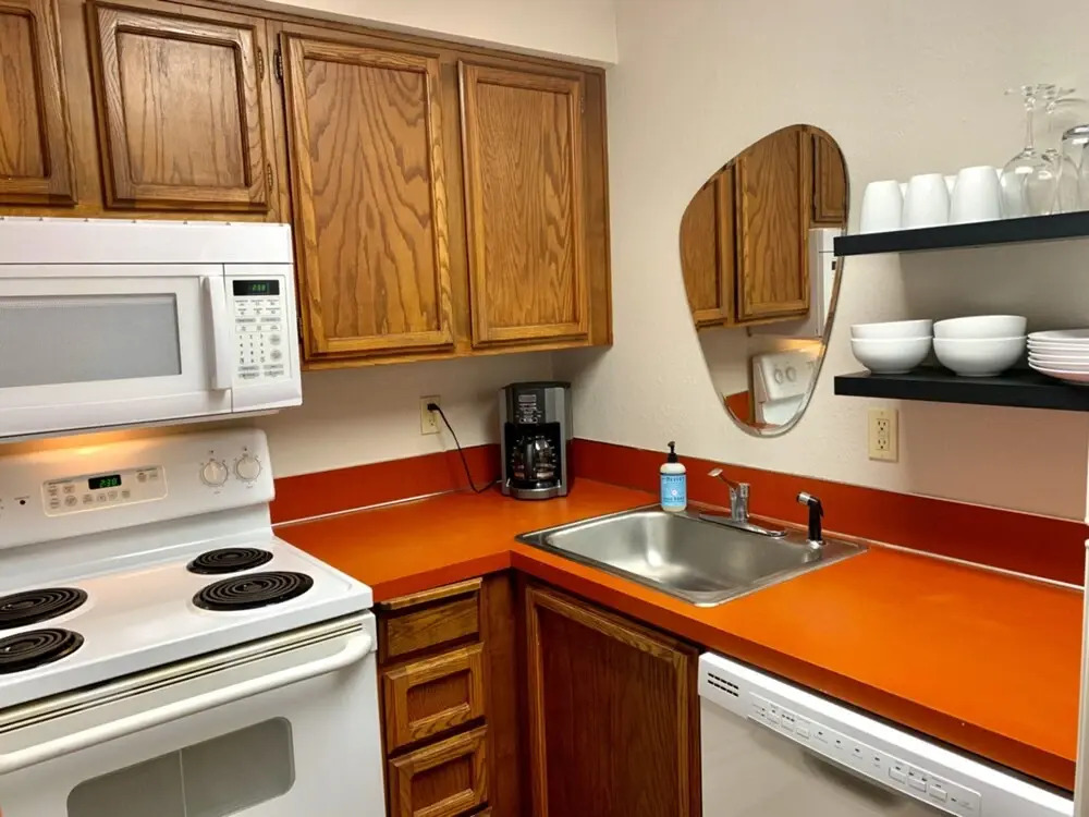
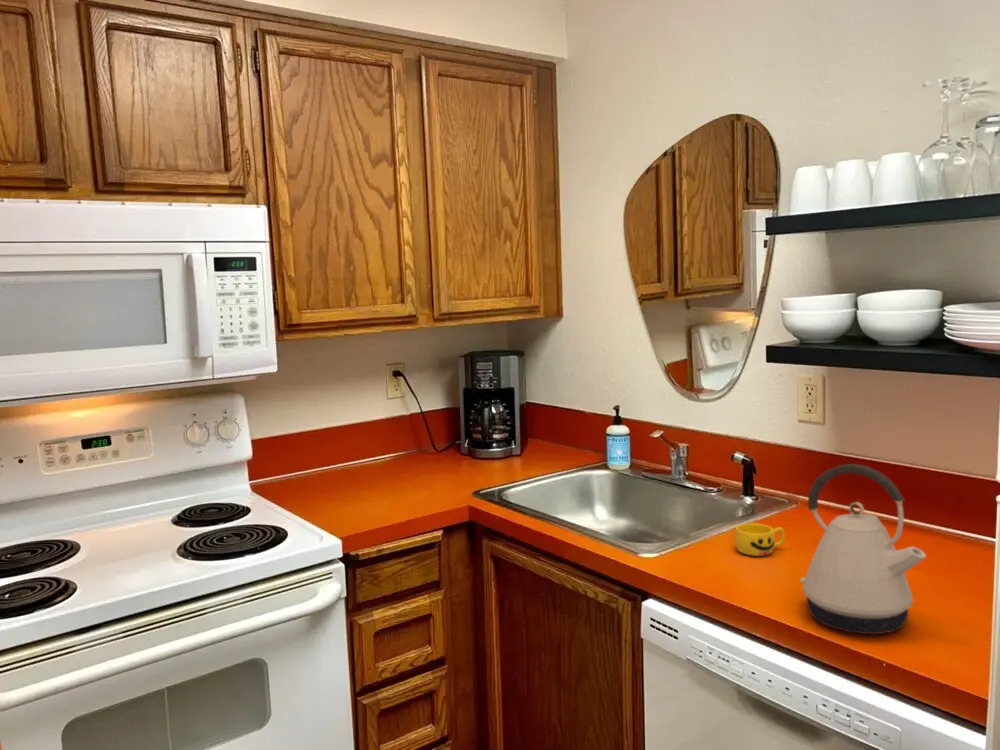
+ kettle (860, 543)
+ cup (760, 539)
